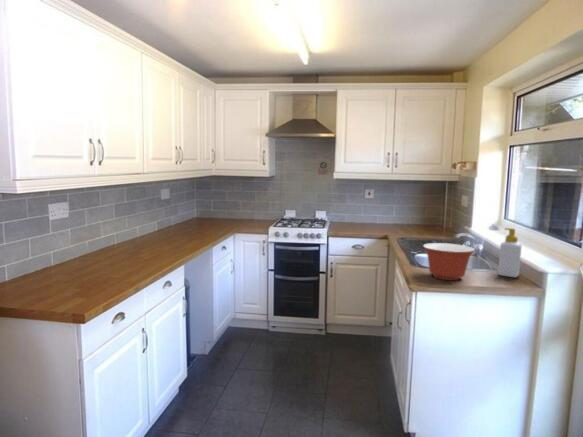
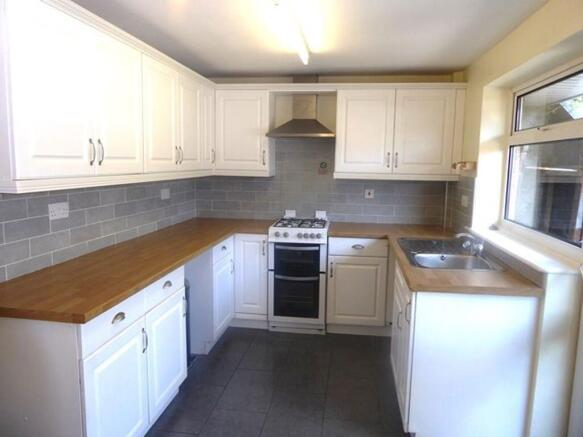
- mixing bowl (447, 262)
- soap bottle (510, 252)
